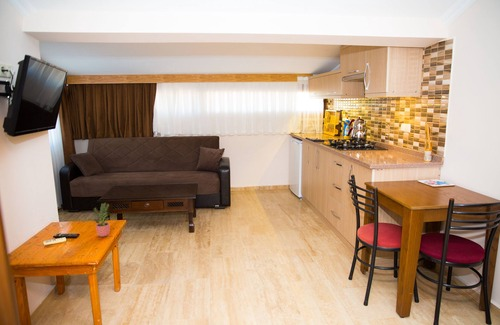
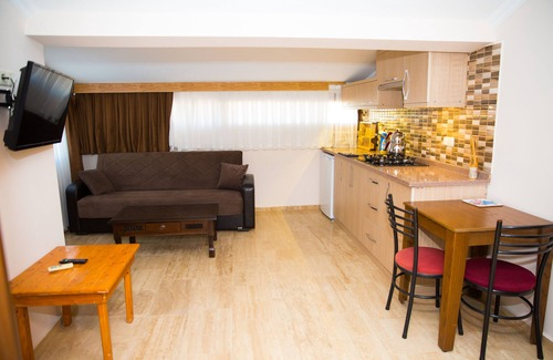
- potted plant (96, 218)
